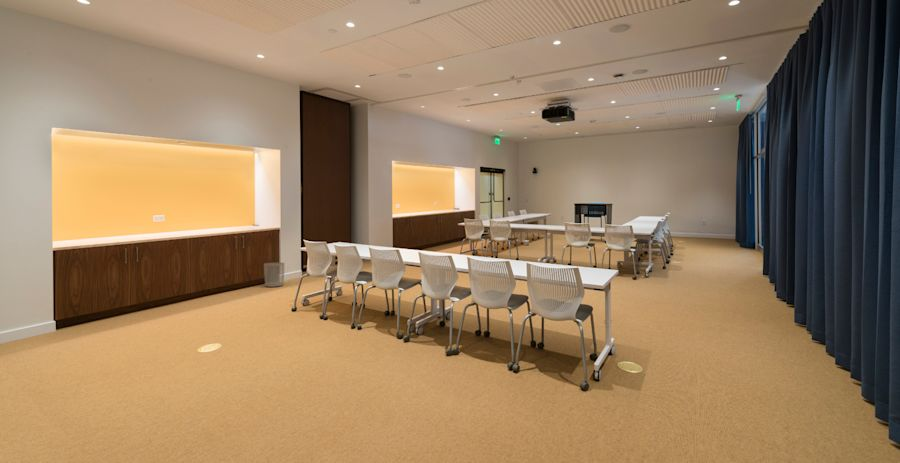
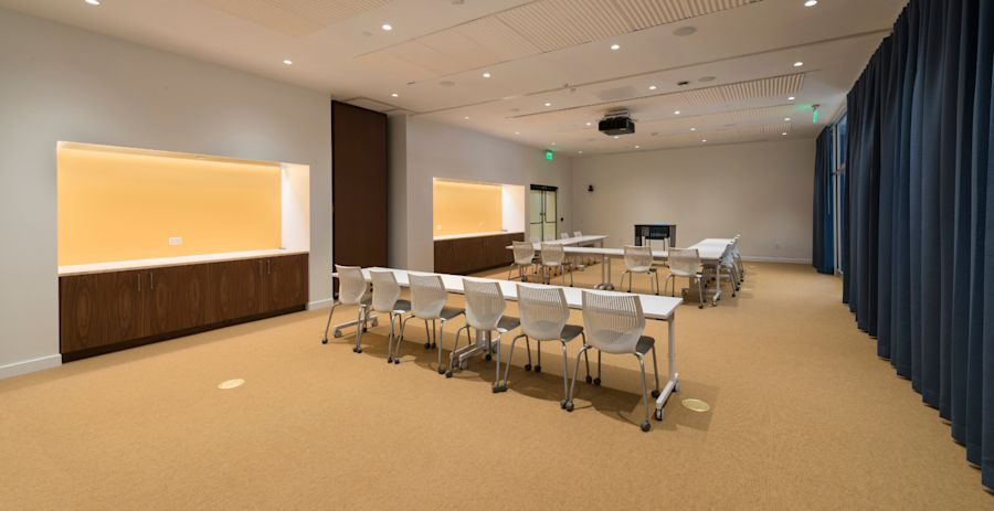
- waste bin (274, 274)
